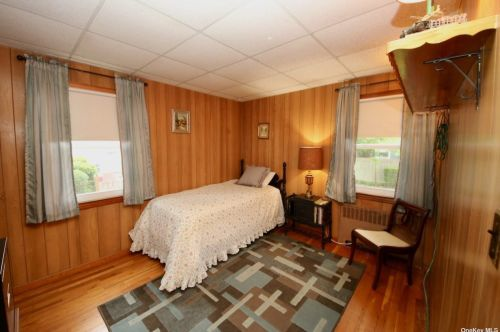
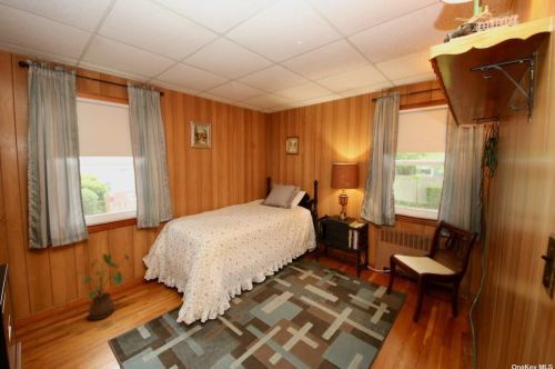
+ house plant (104, 285)
